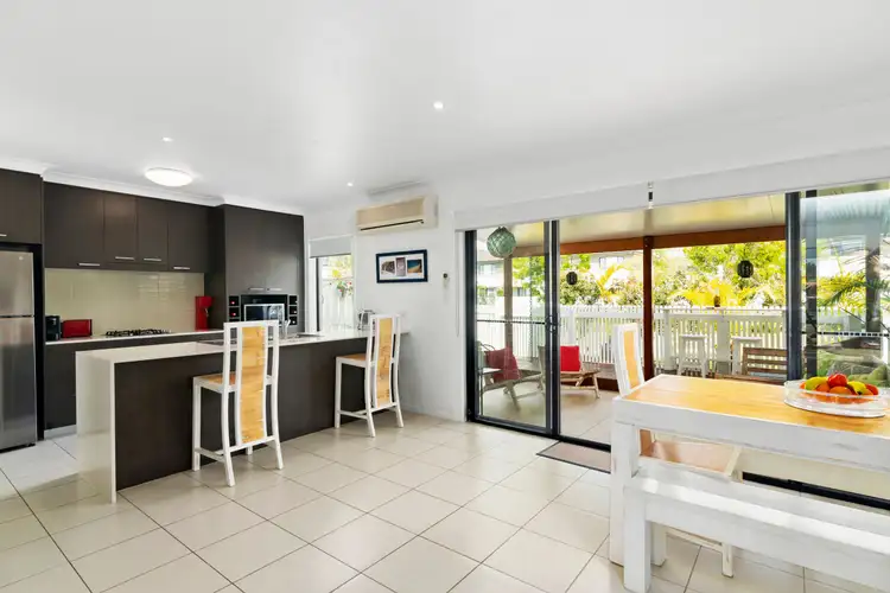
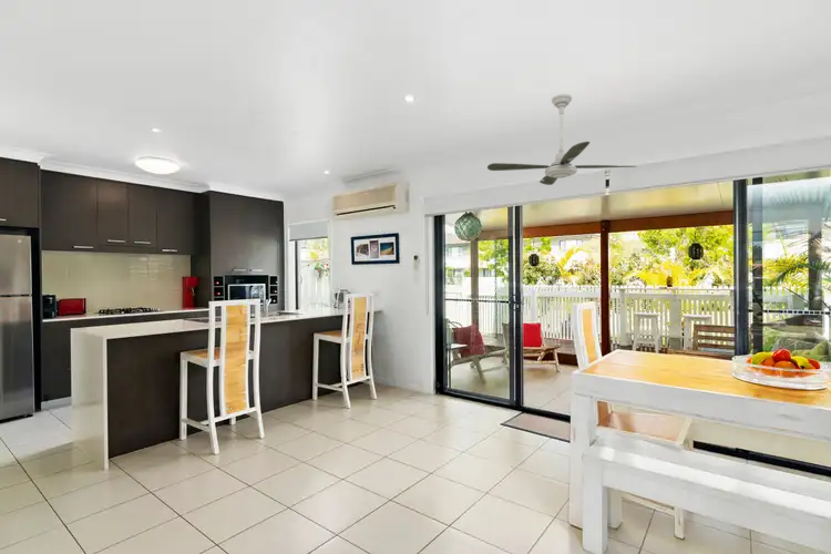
+ ceiling fan (560, 135)
